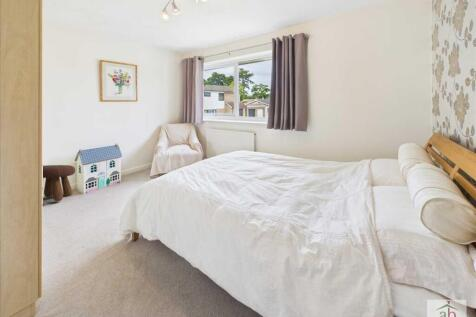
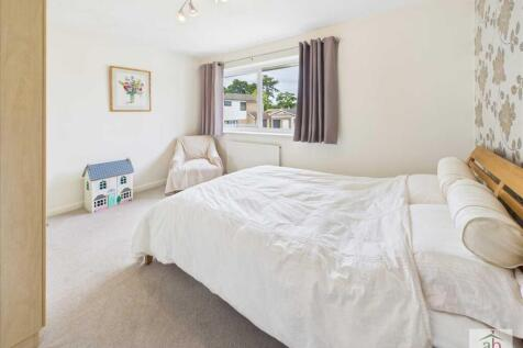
- footstool (52, 182)
